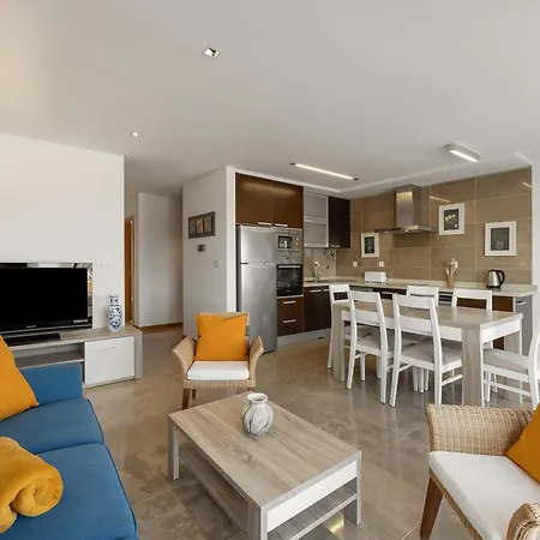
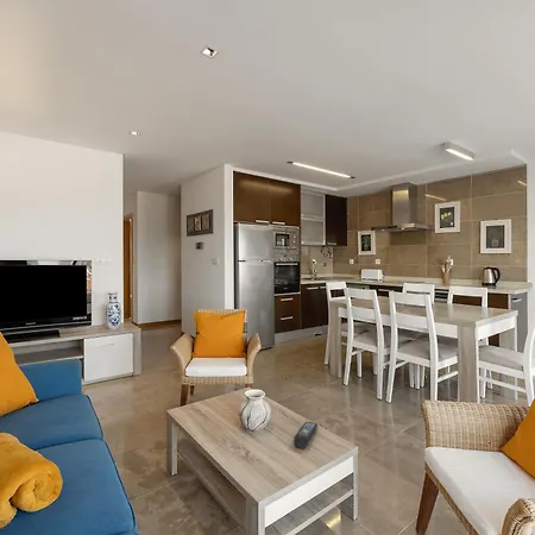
+ remote control (306, 433)
